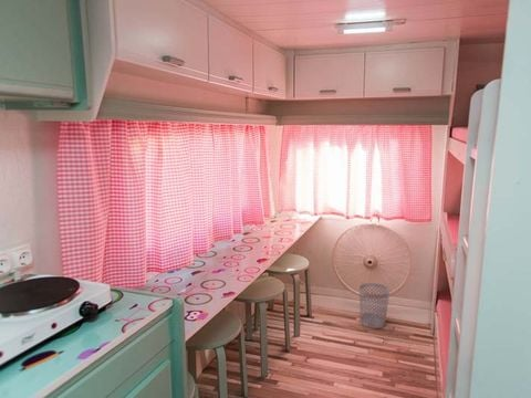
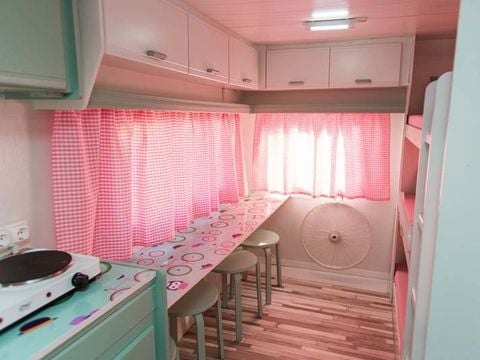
- wastebasket (373, 305)
